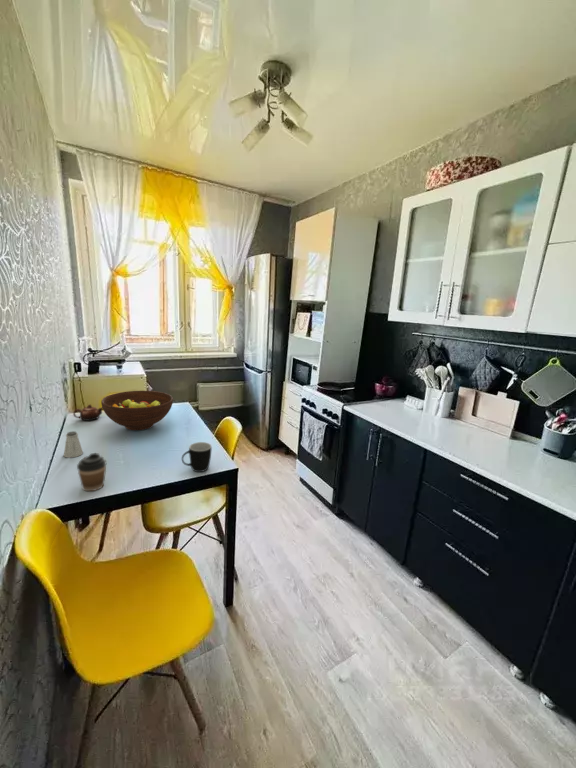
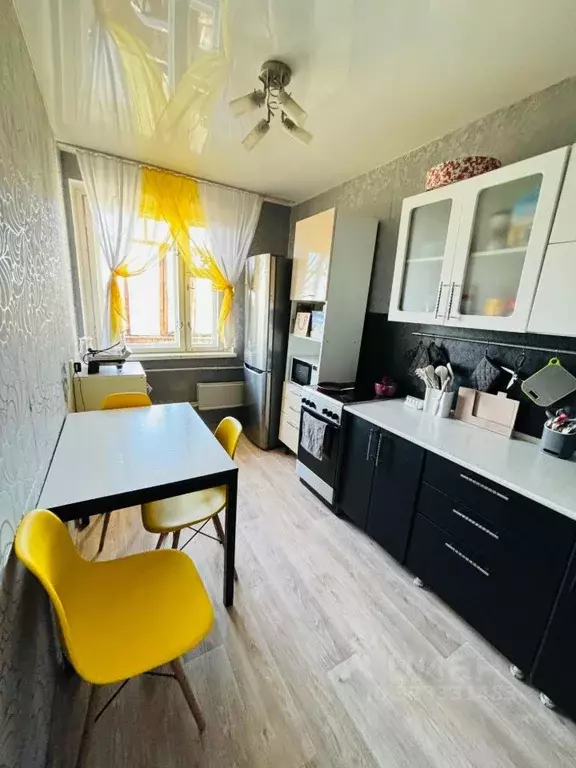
- fruit bowl (139, 412)
- mug (196, 457)
- teapot (89, 411)
- coffee cup (92, 471)
- saltshaker (72, 443)
